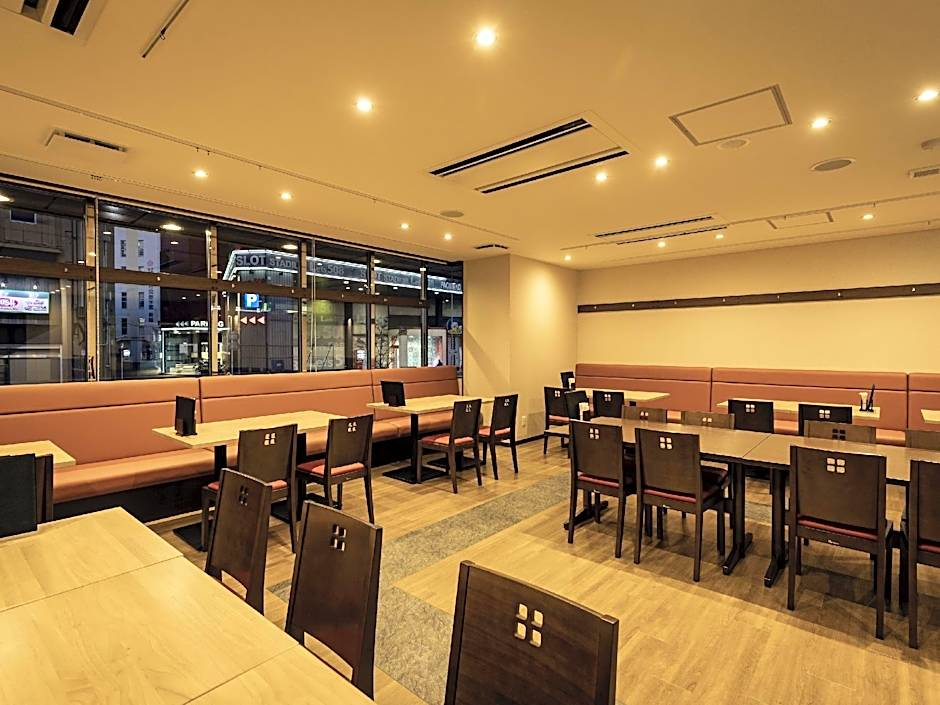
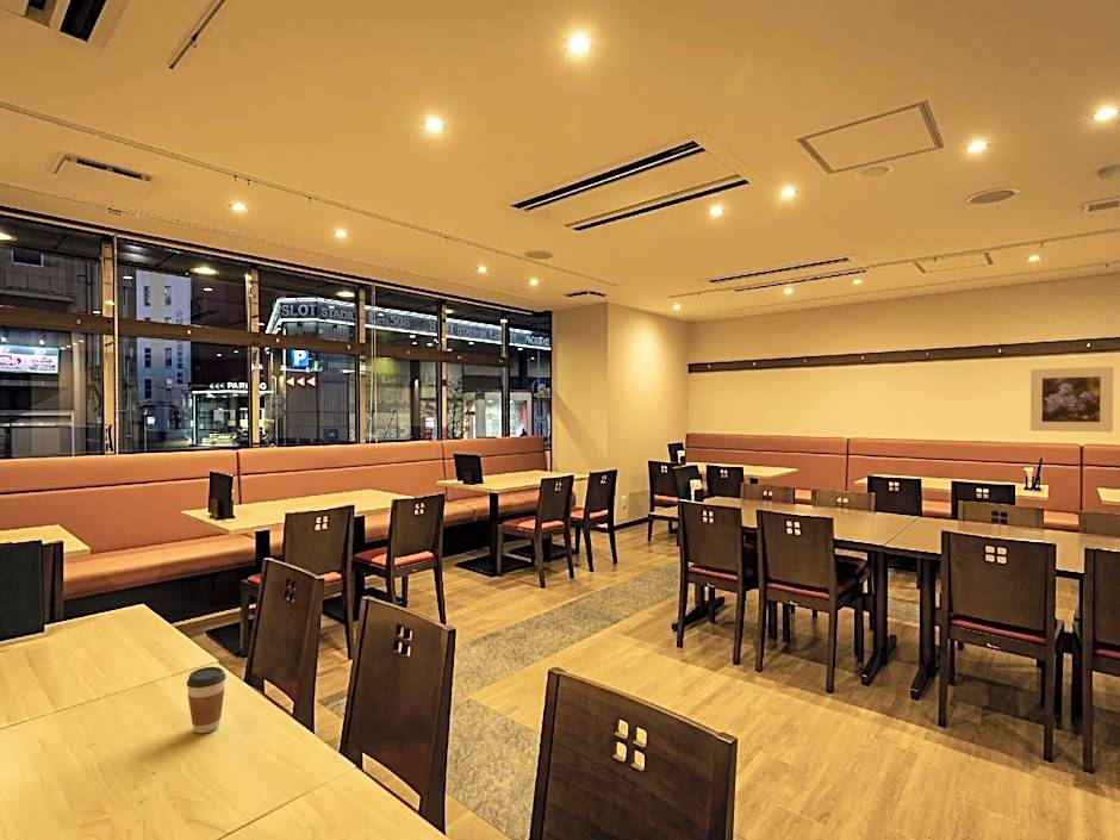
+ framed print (1070, 399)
+ coffee cup (206, 699)
